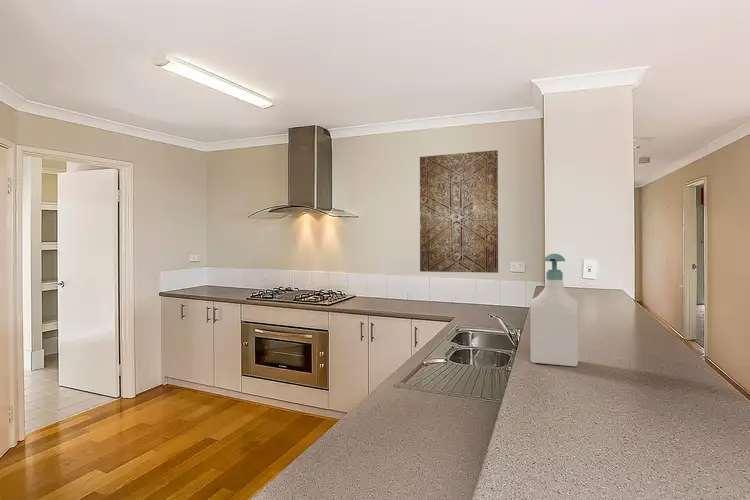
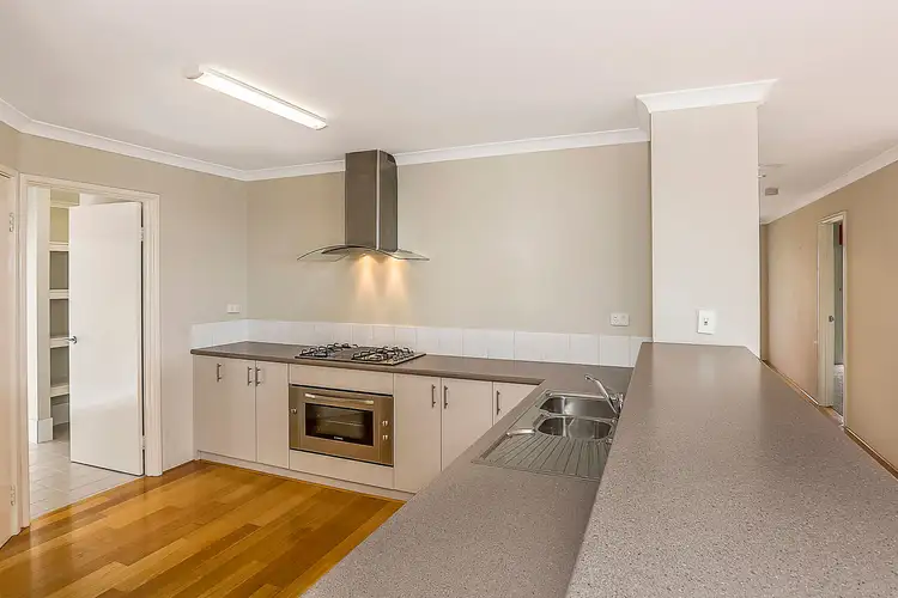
- soap bottle (554, 307)
- wall art (457, 213)
